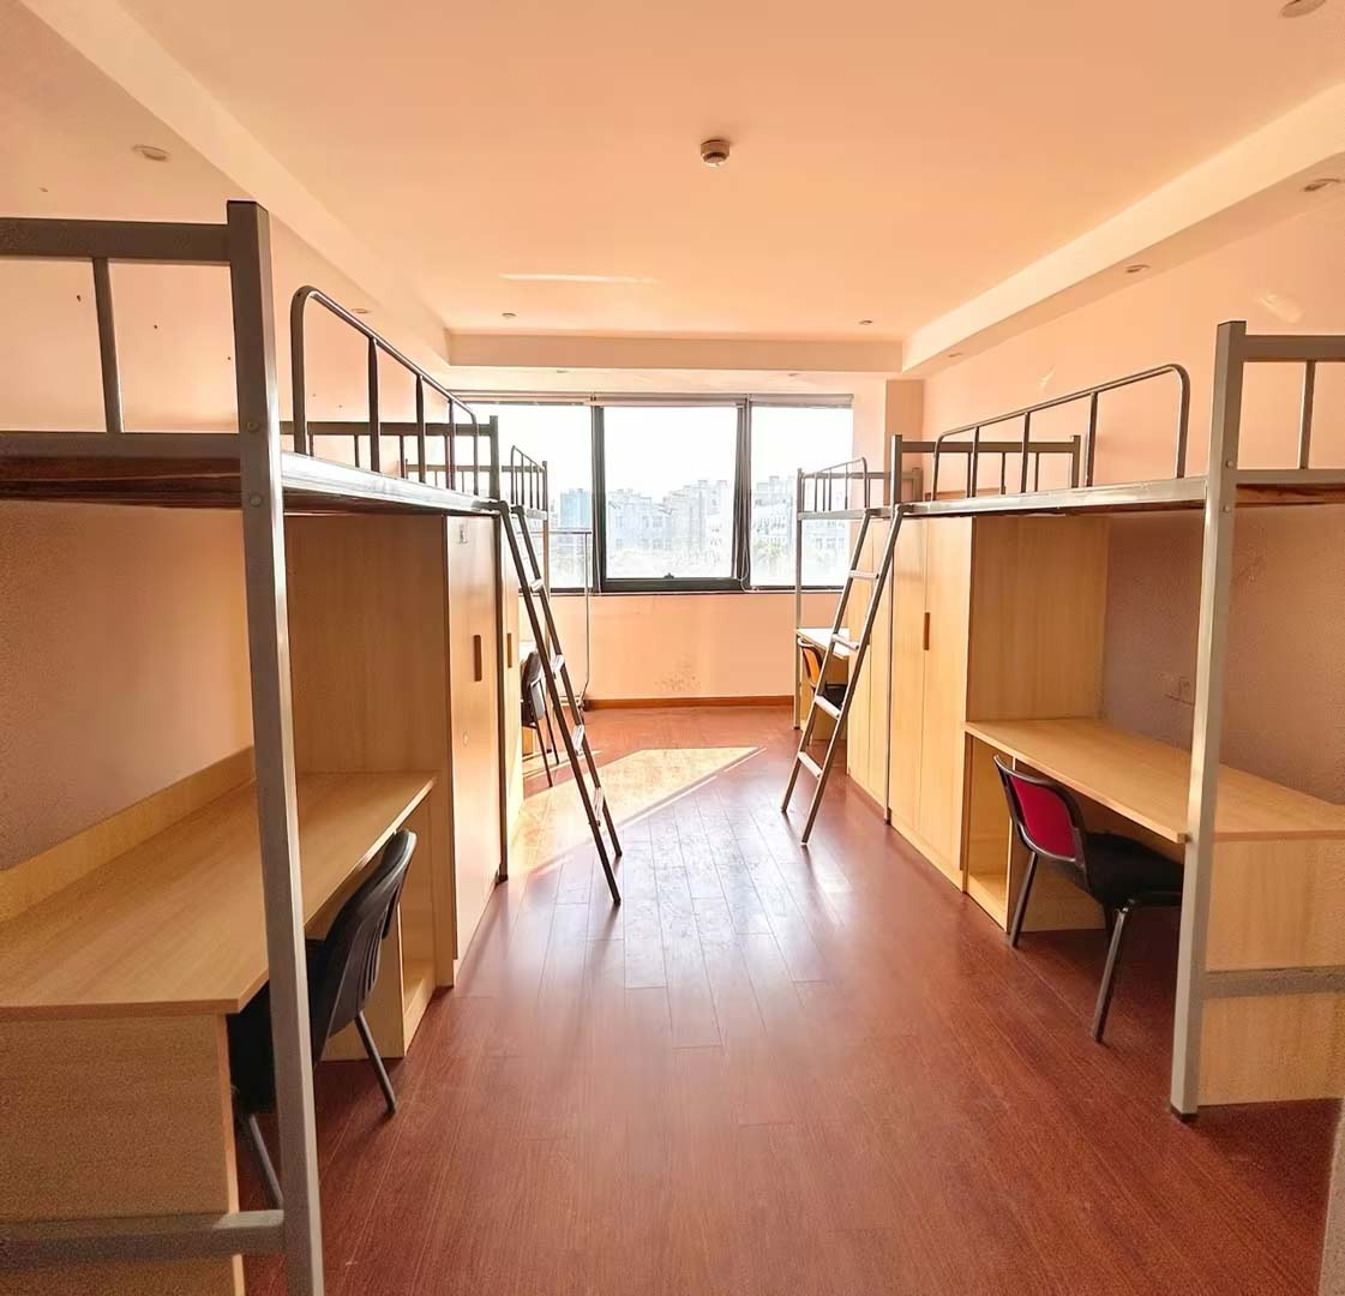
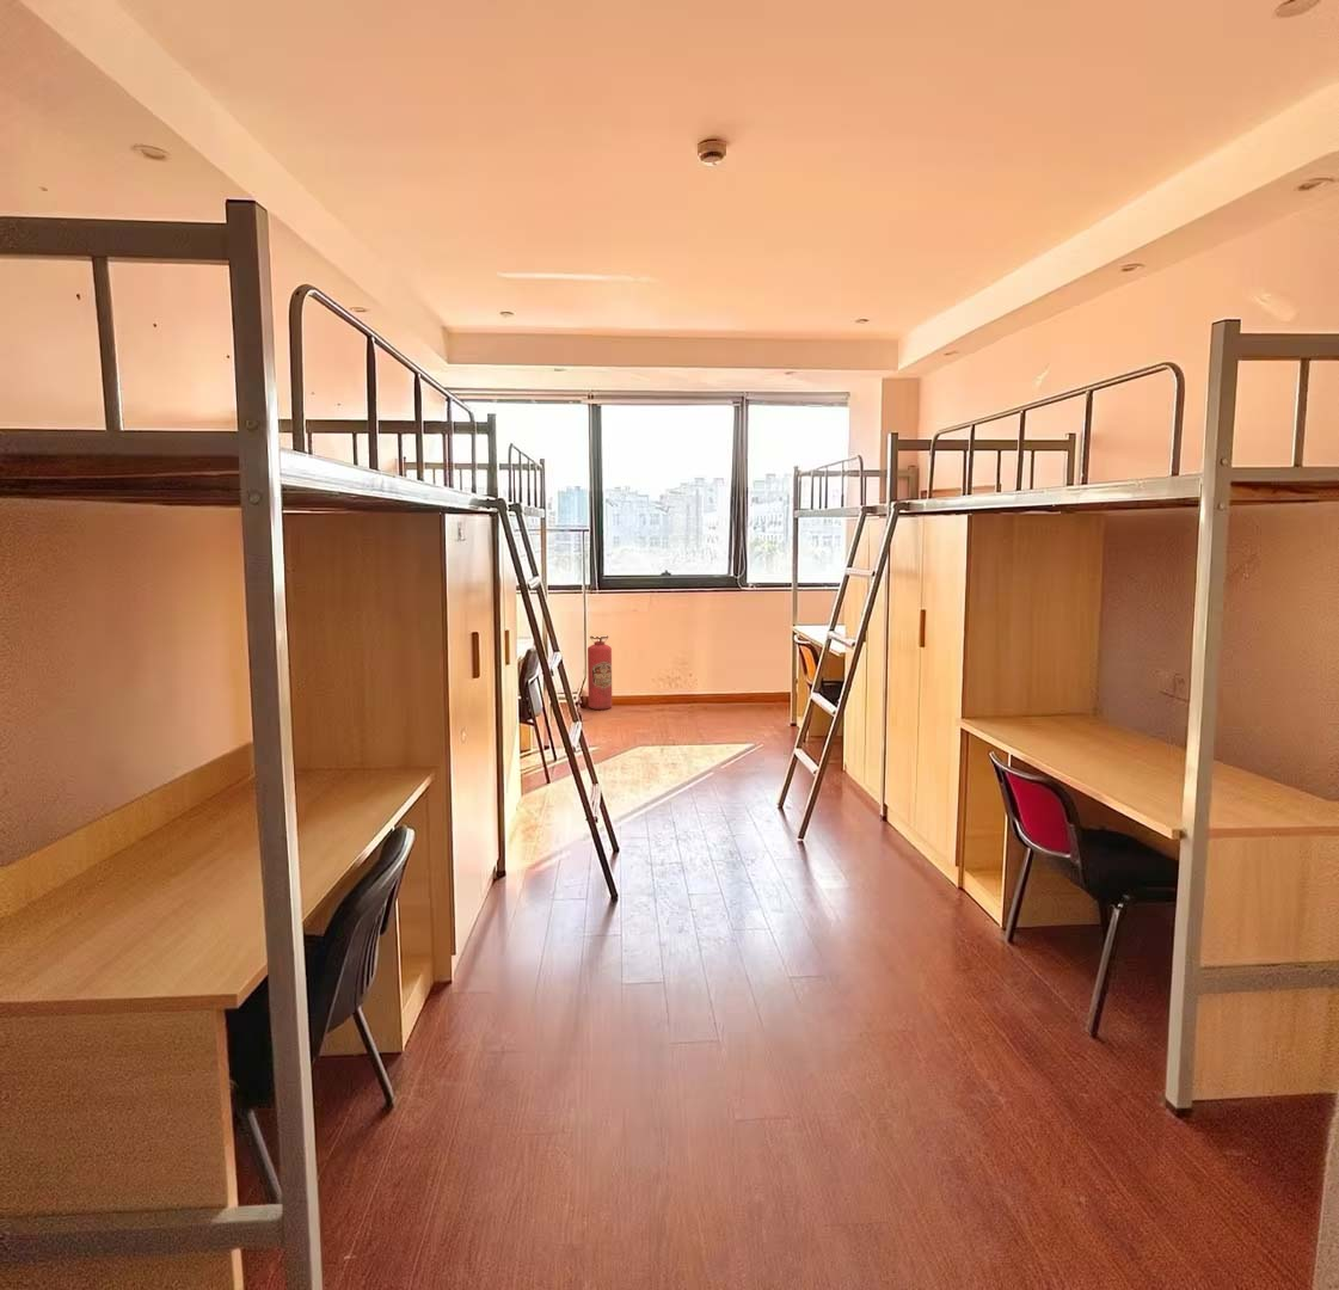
+ fire extinguisher (600, 671)
